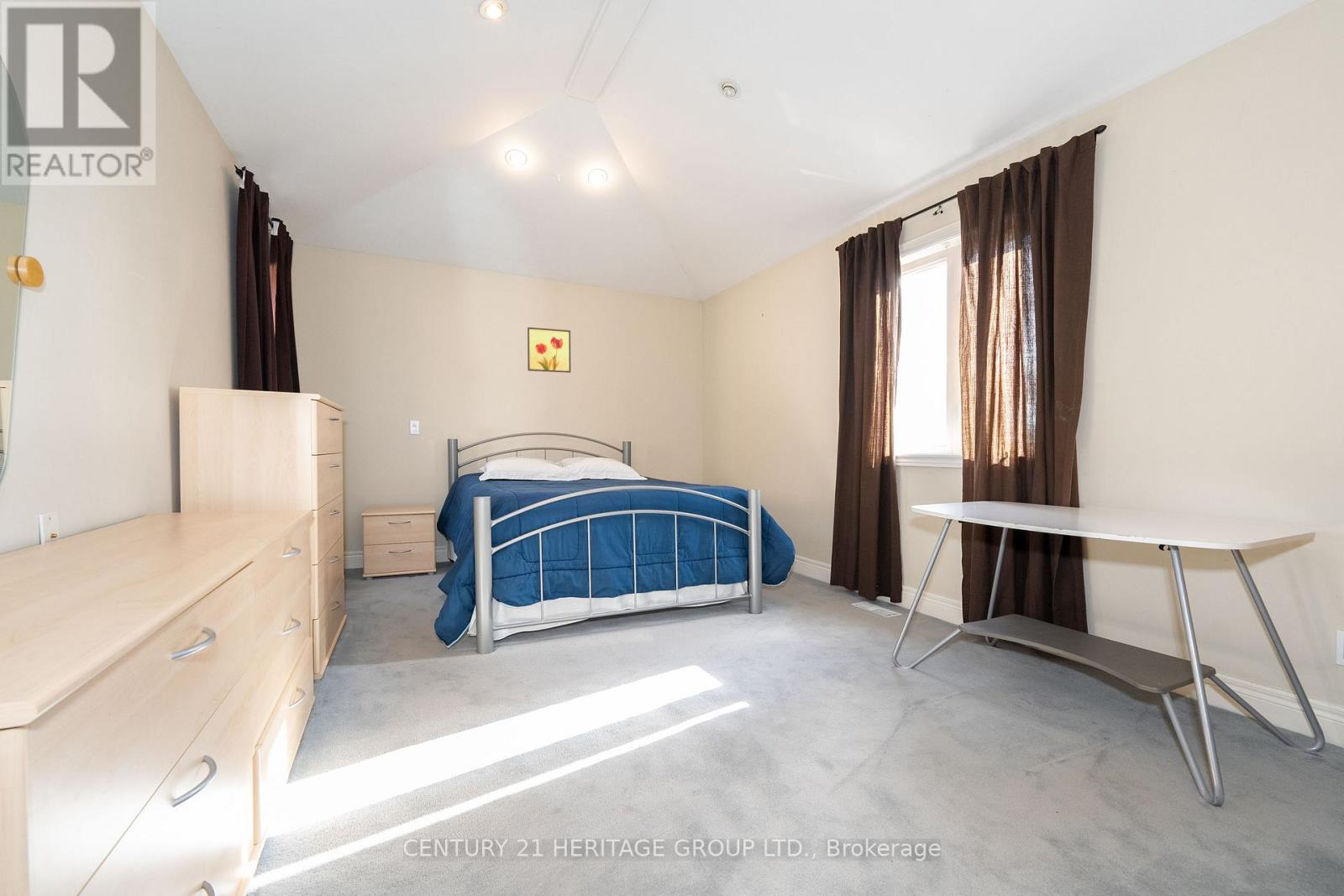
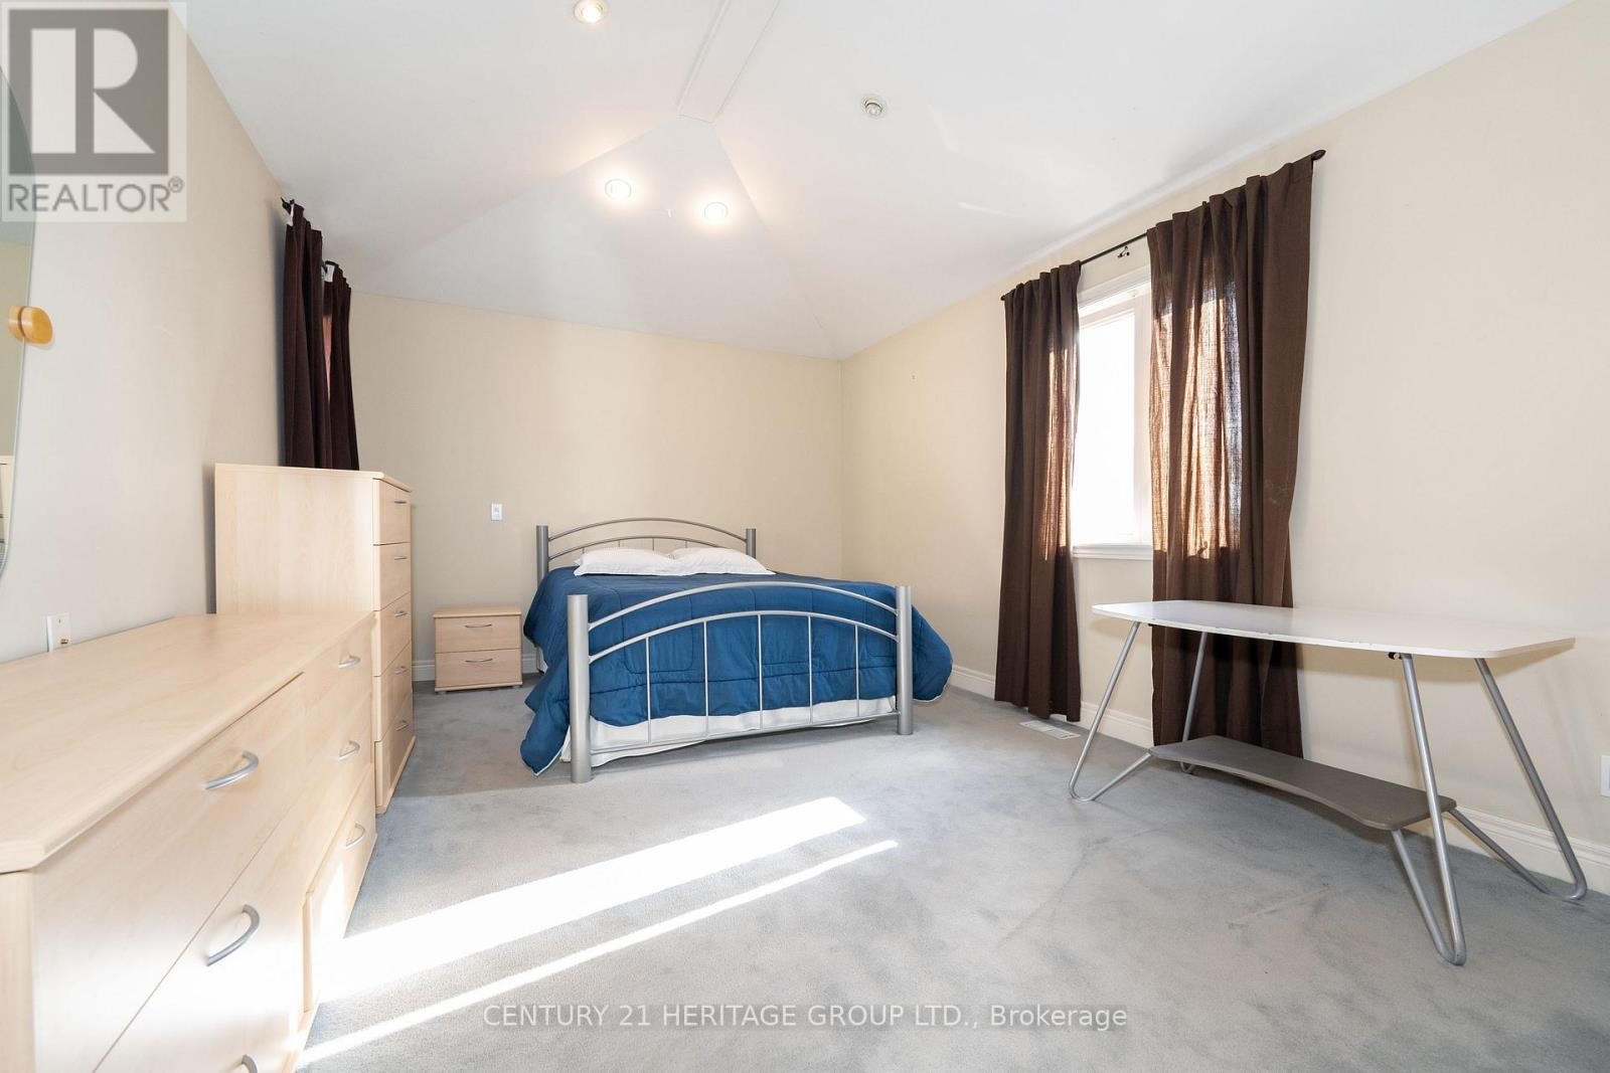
- wall art (549, 350)
